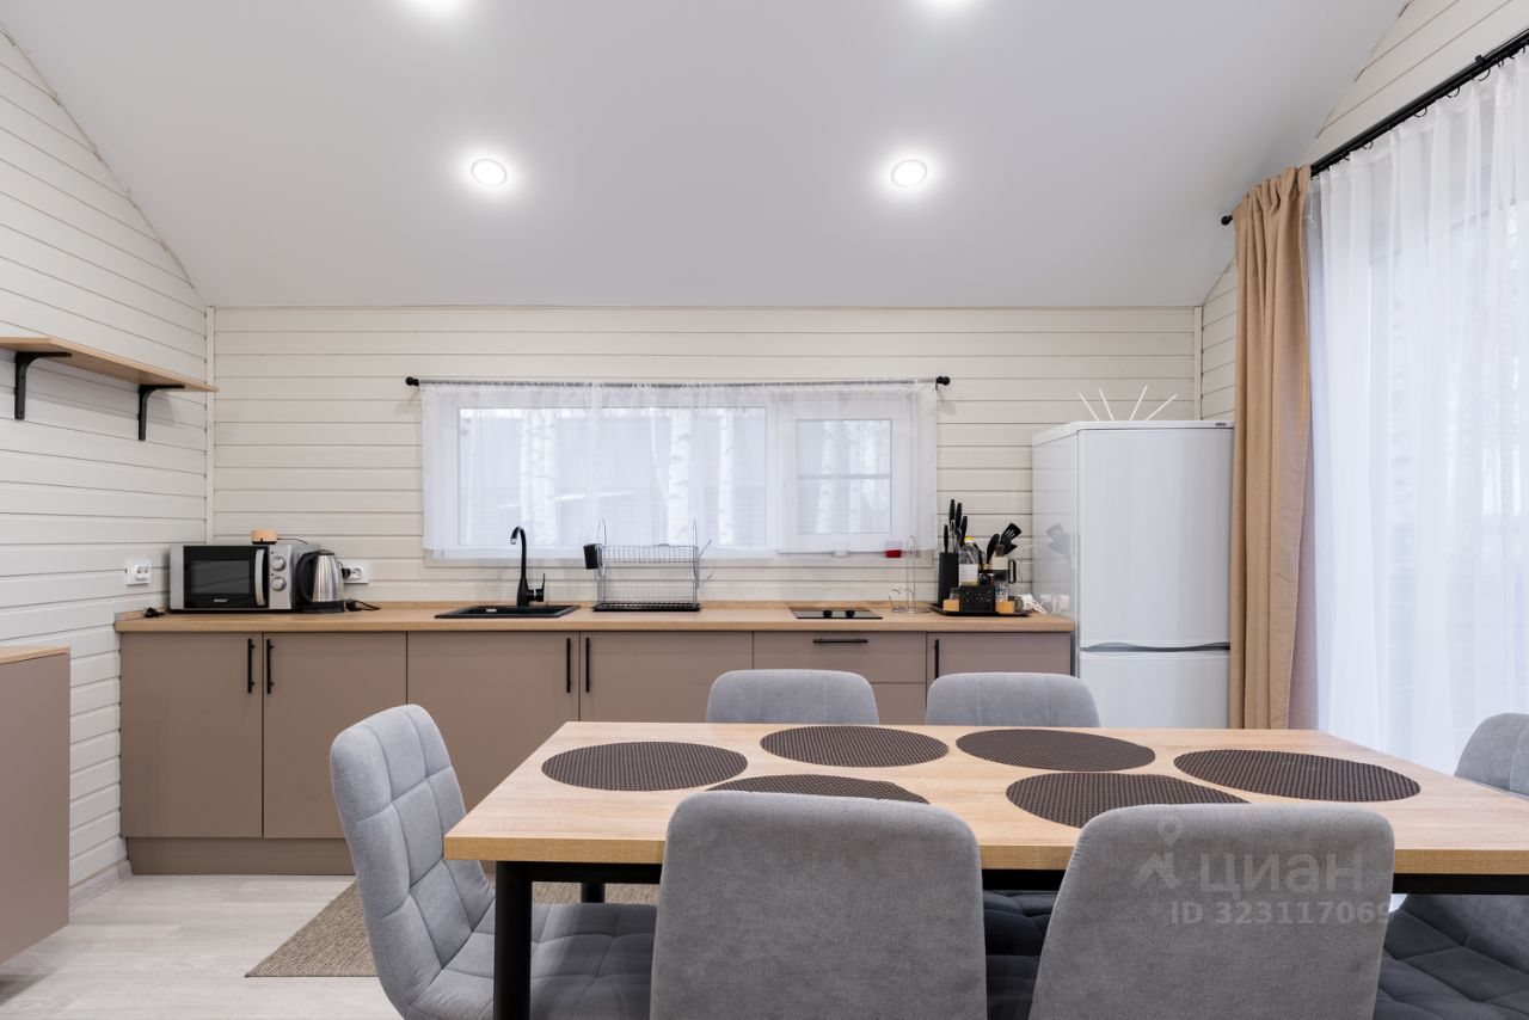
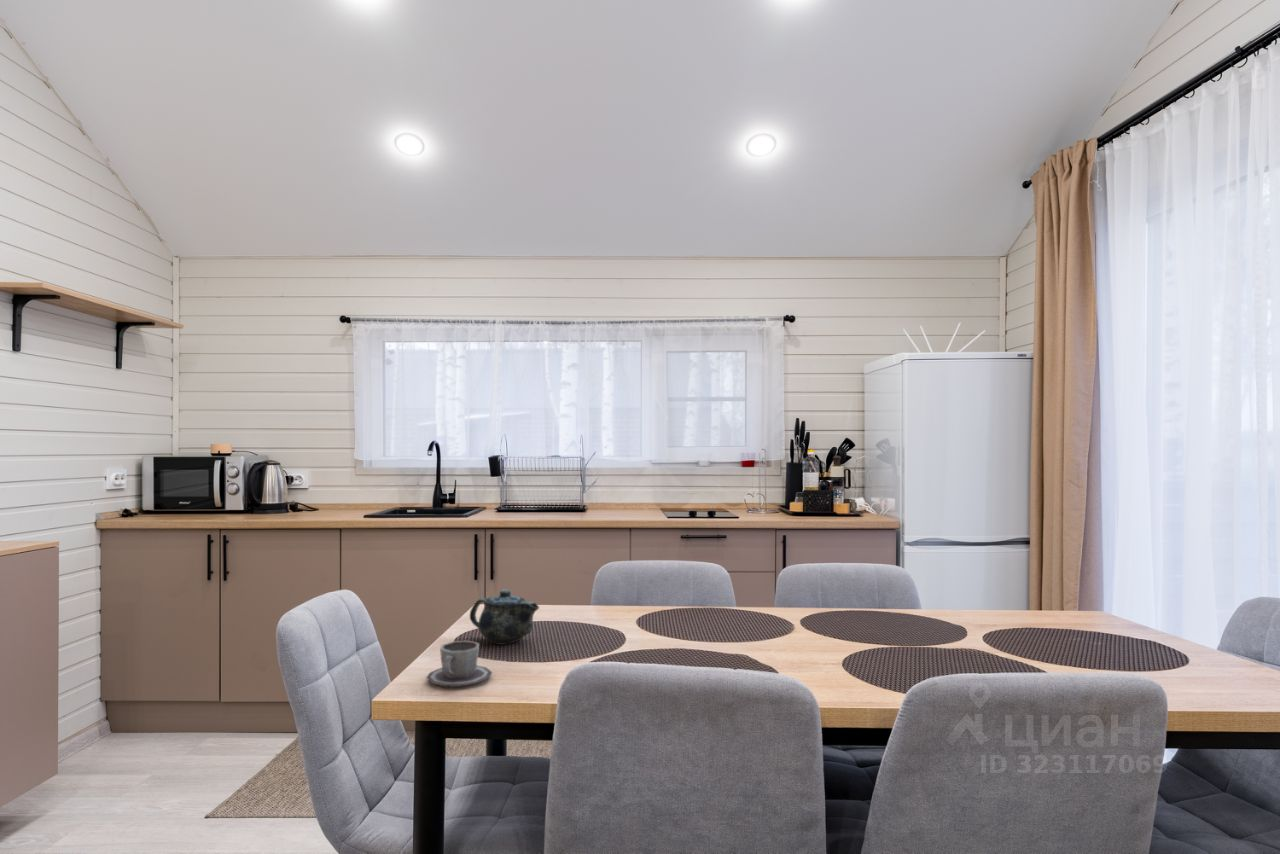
+ cup (459, 662)
+ chinaware (503, 614)
